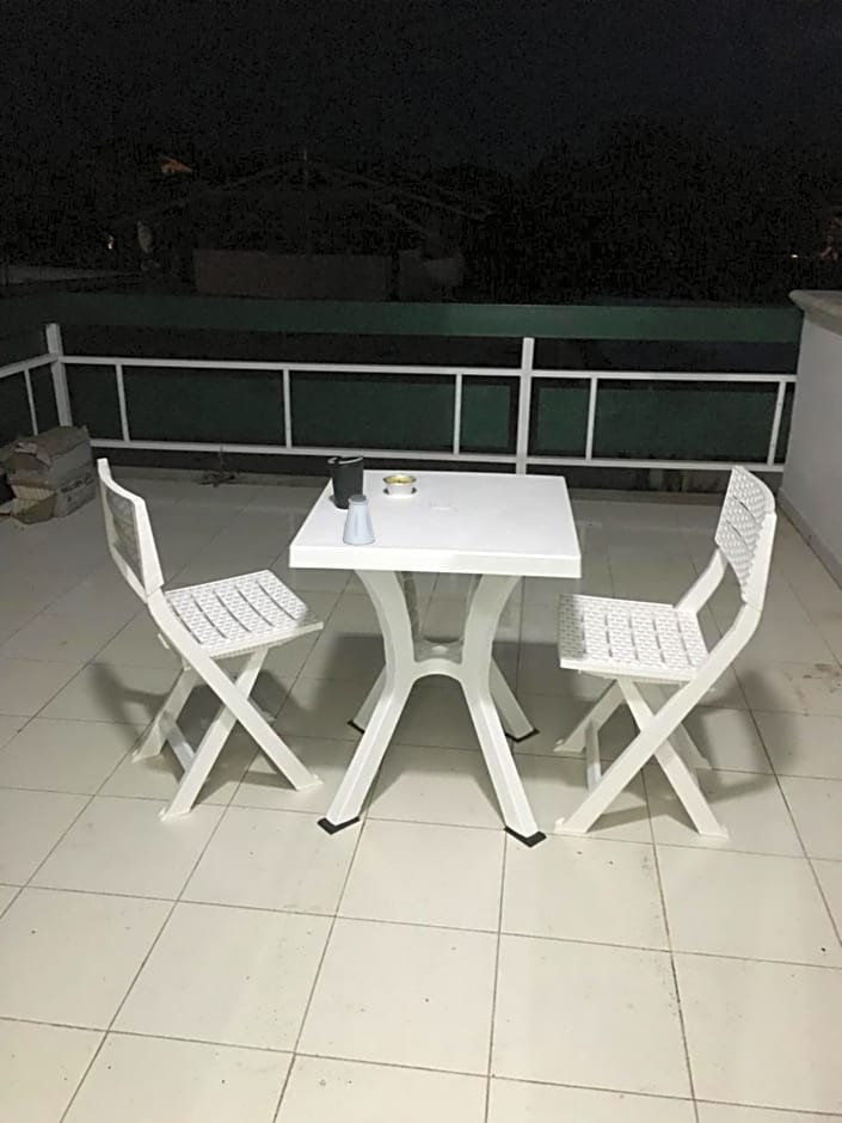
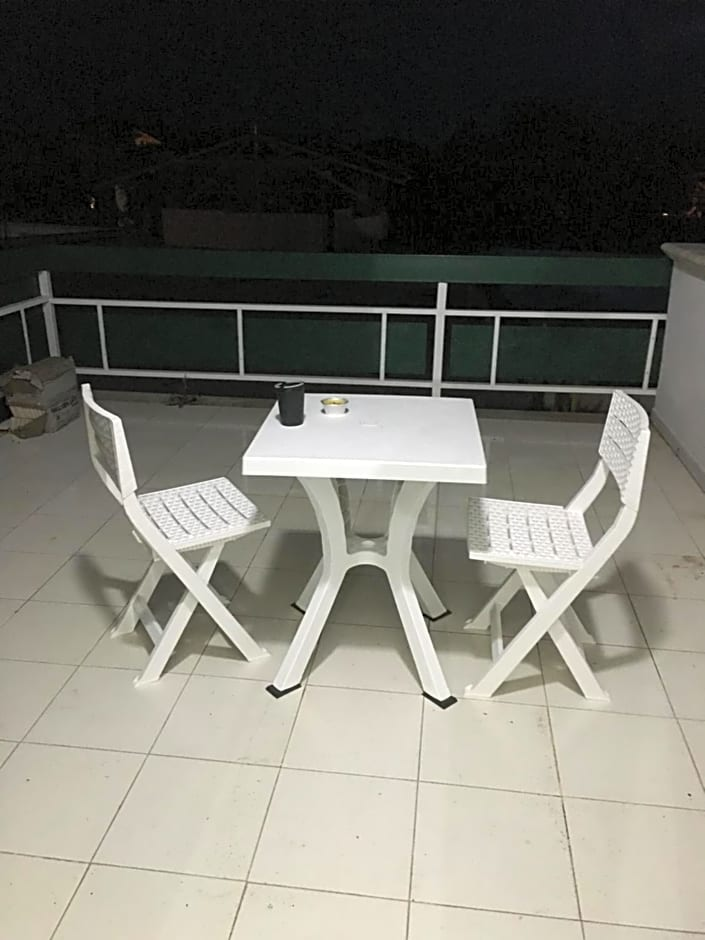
- saltshaker (358, 517)
